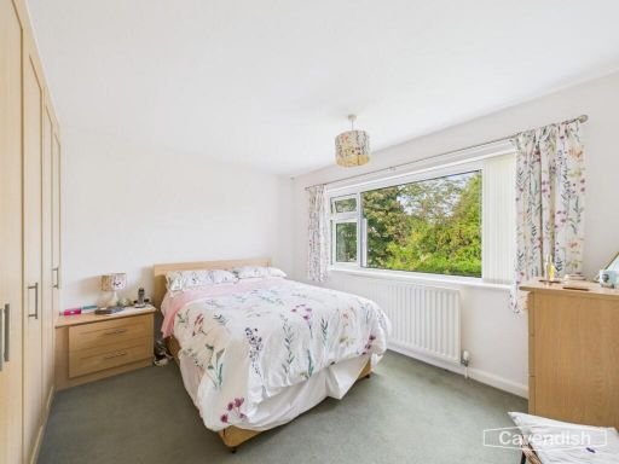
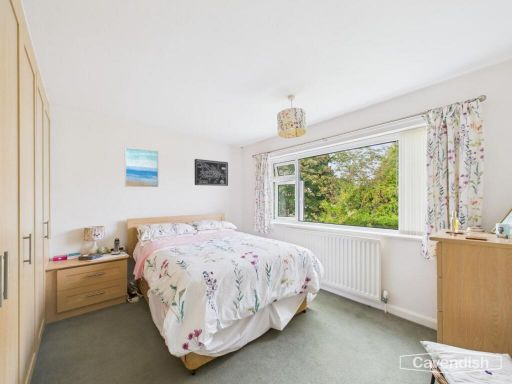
+ wall art (212, 173)
+ wall art (142, 168)
